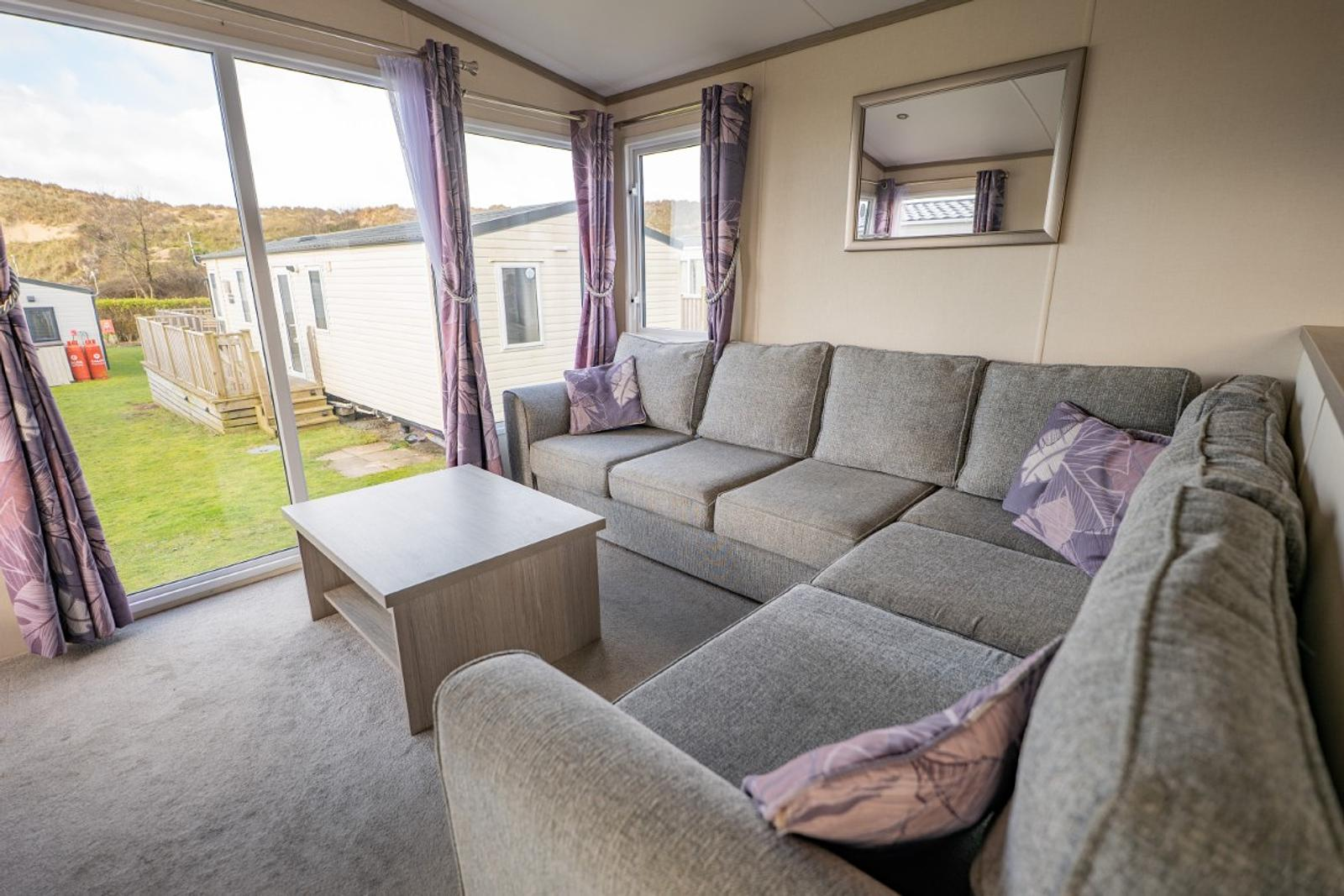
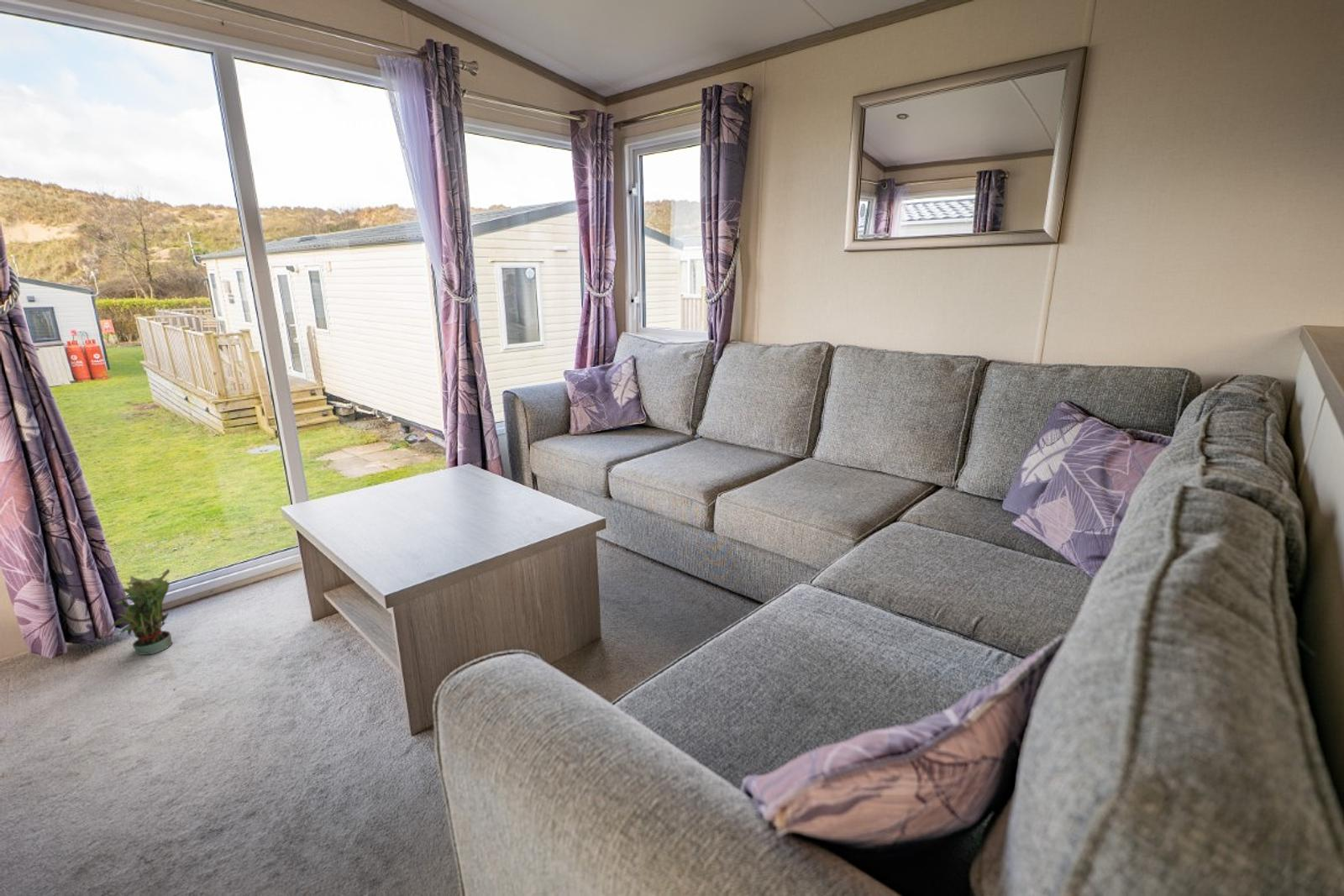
+ potted plant (141, 612)
